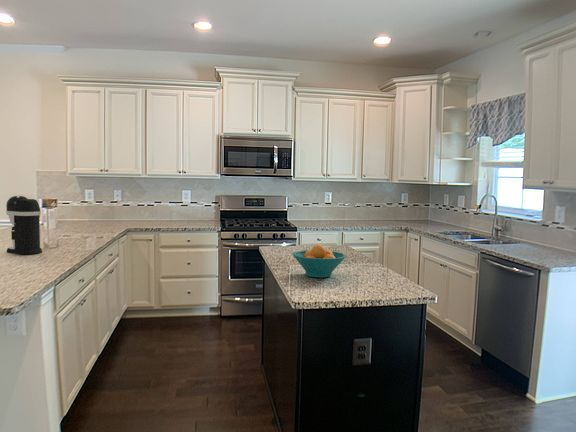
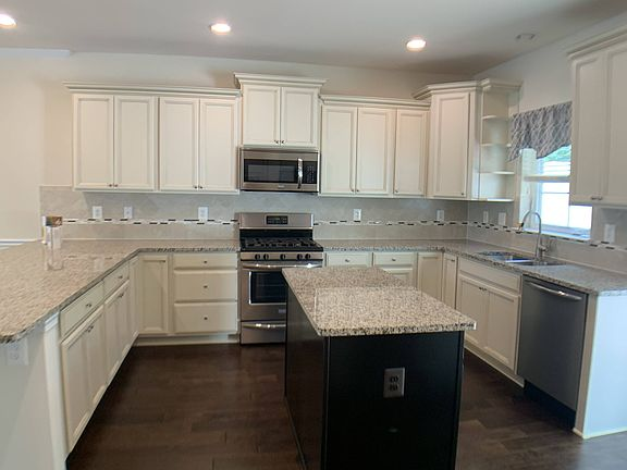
- coffee maker (23, 224)
- fruit bowl (318, 260)
